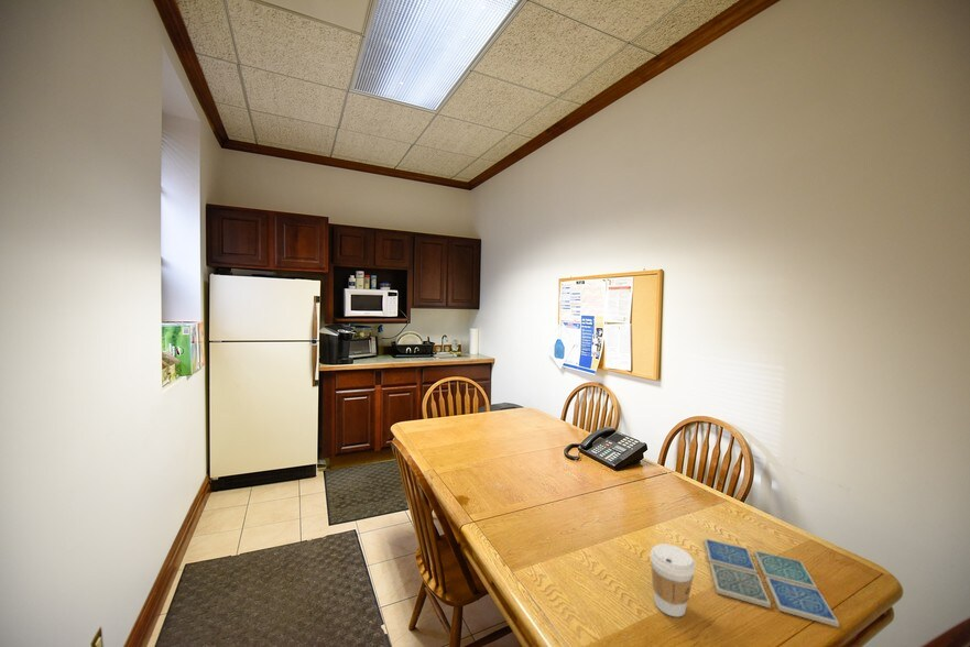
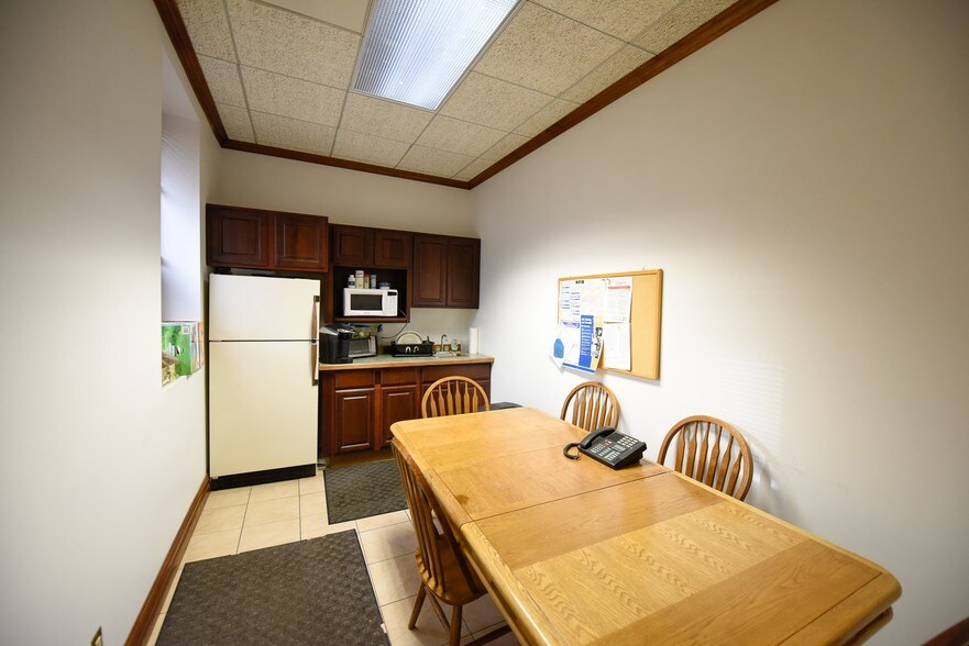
- drink coaster (763, 574)
- coffee cup (671, 579)
